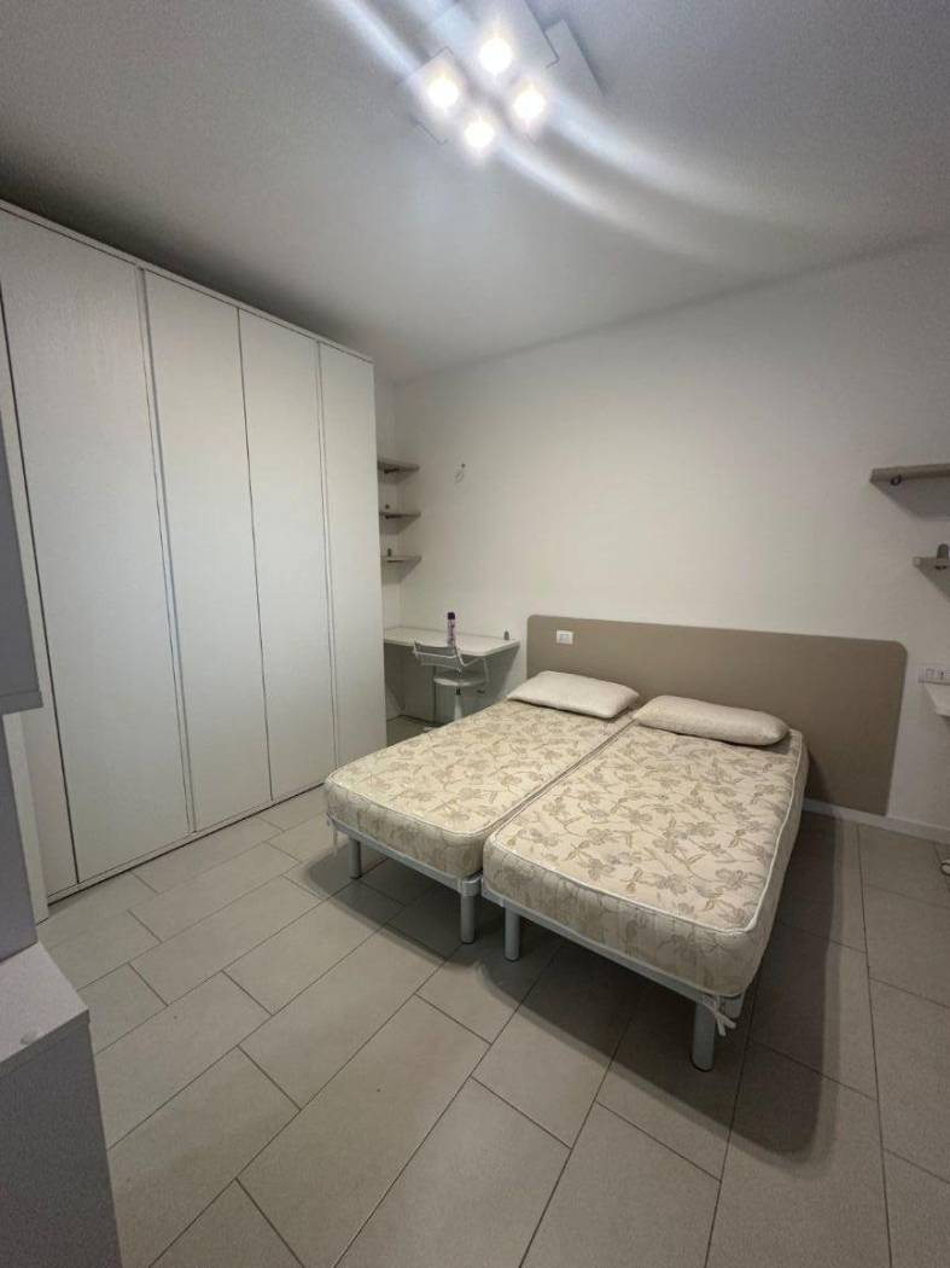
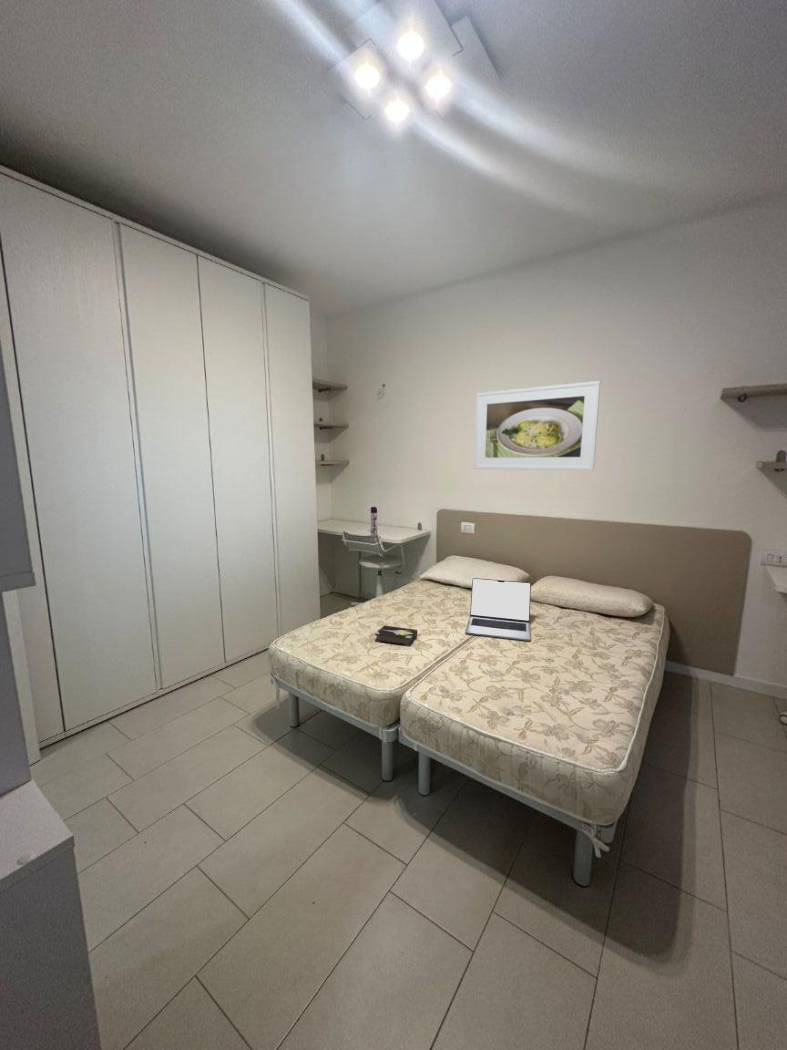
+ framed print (531, 429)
+ laptop (499, 607)
+ hardback book (396, 634)
